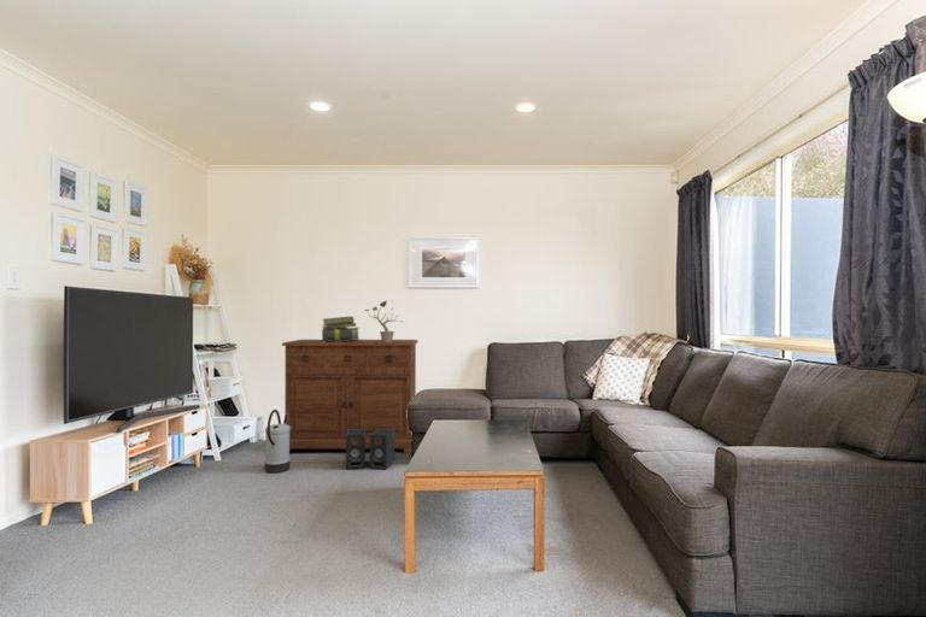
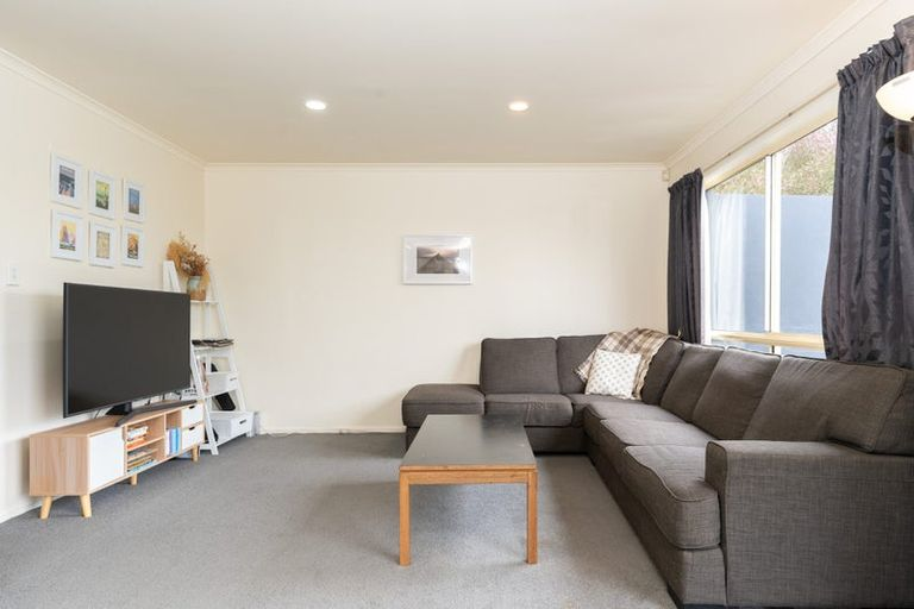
- stack of books (339, 328)
- watering can (277, 437)
- speaker (364, 448)
- sideboard (352, 393)
- potted plant (383, 322)
